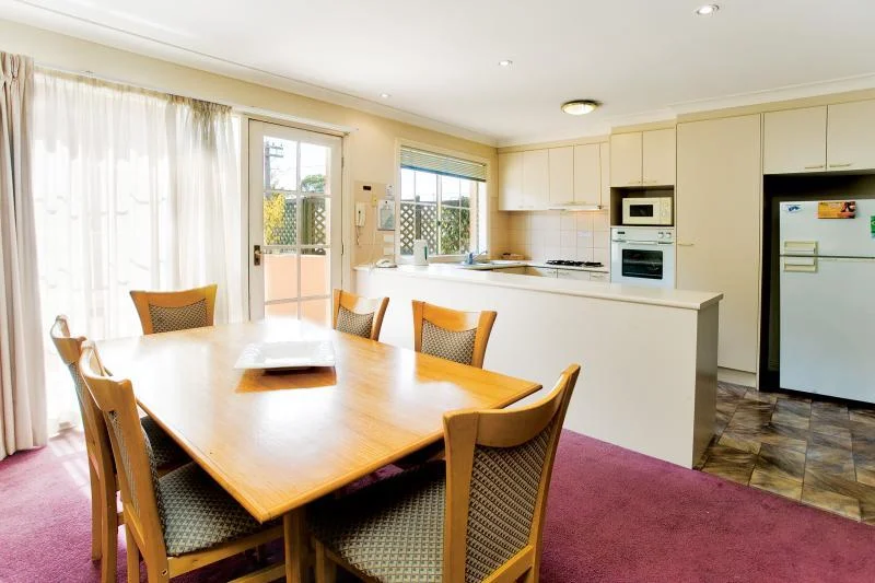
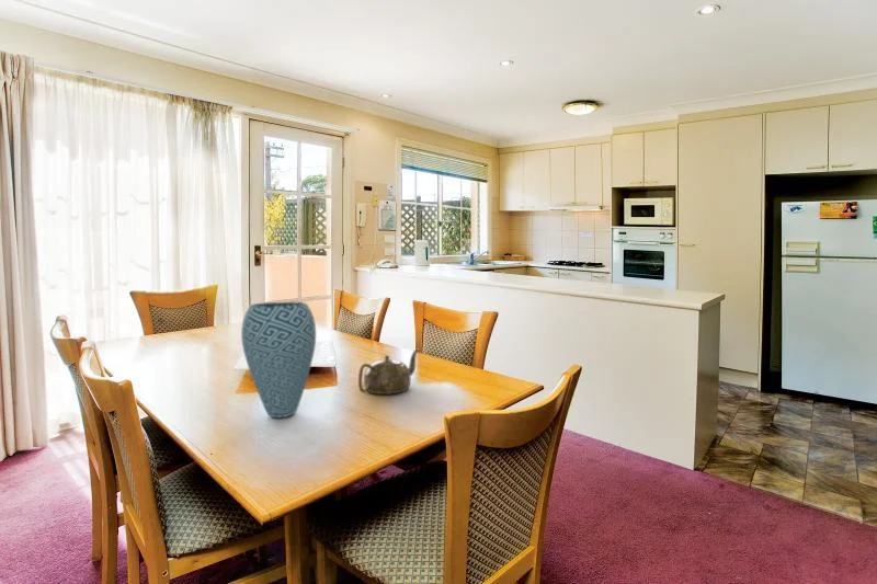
+ vase (280, 359)
+ teapot (390, 370)
